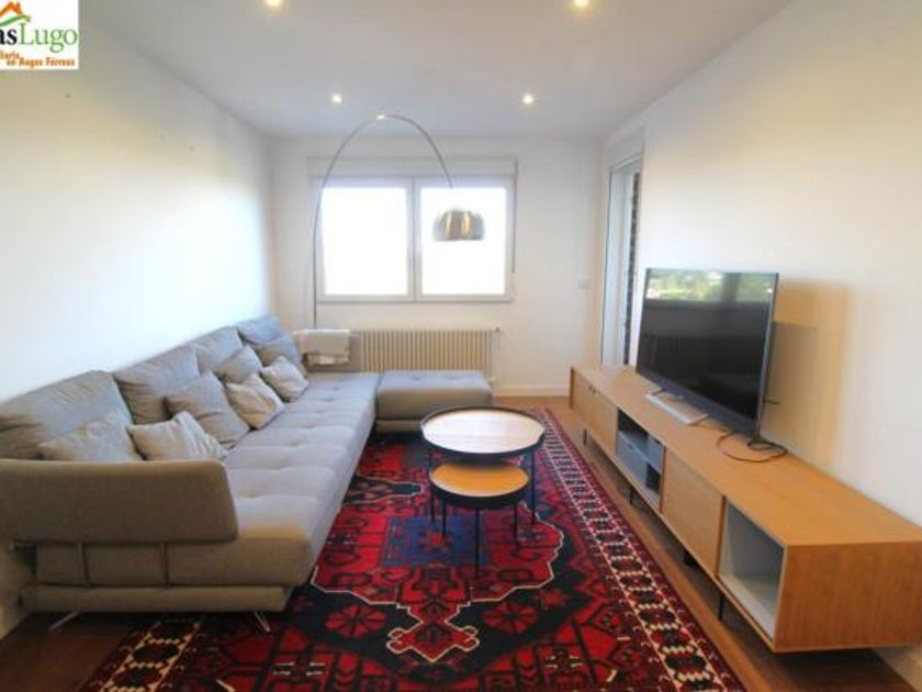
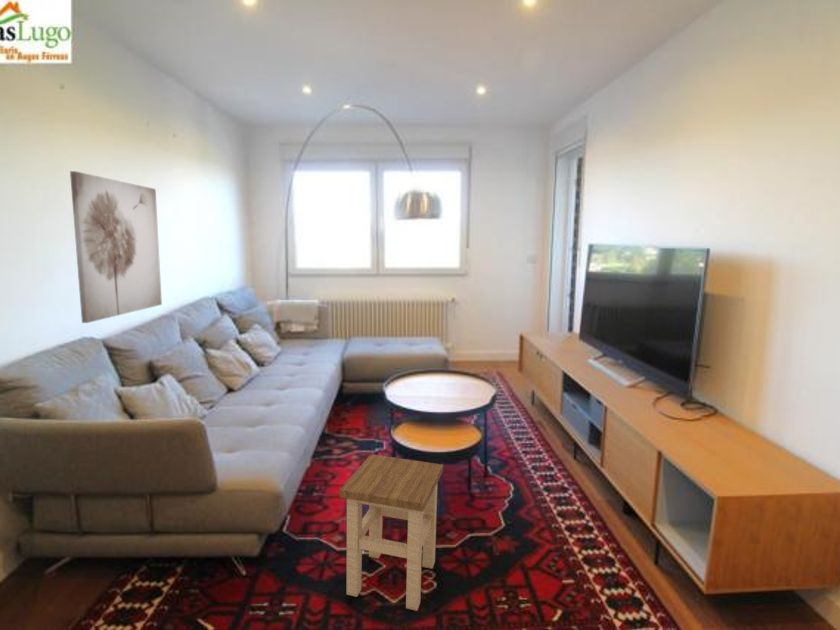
+ stool (393, 517)
+ wall art (123, 248)
